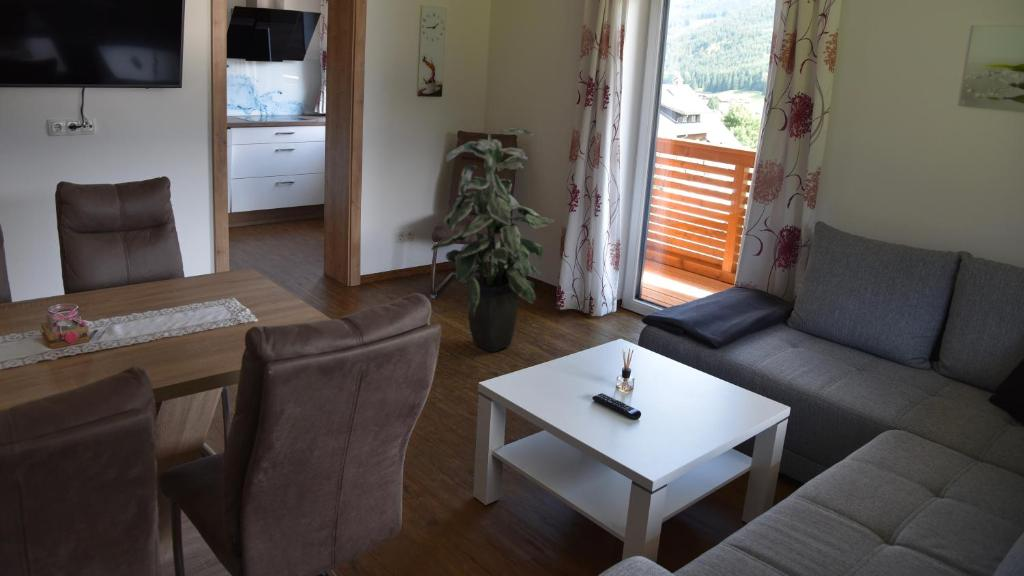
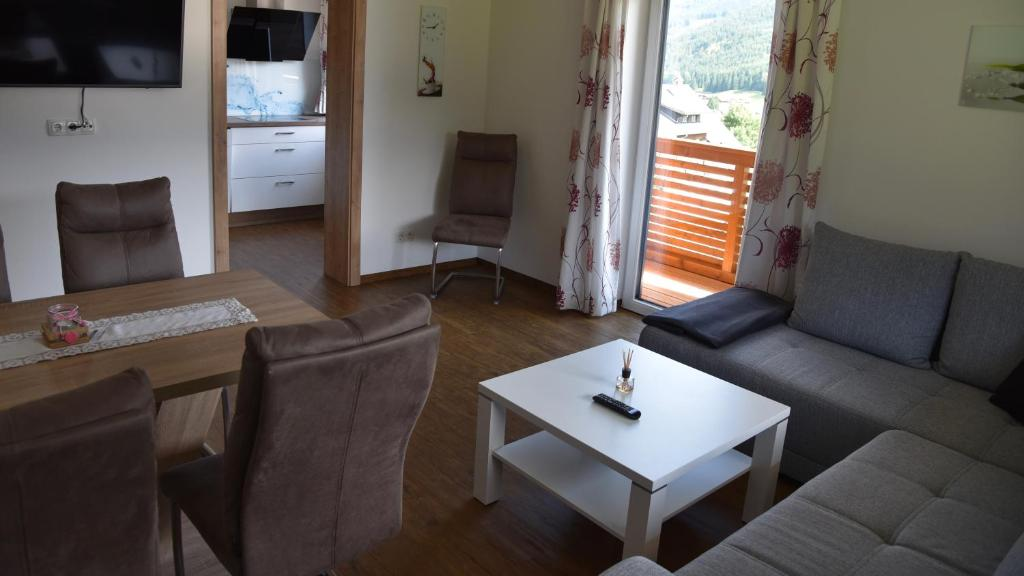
- indoor plant (497, 243)
